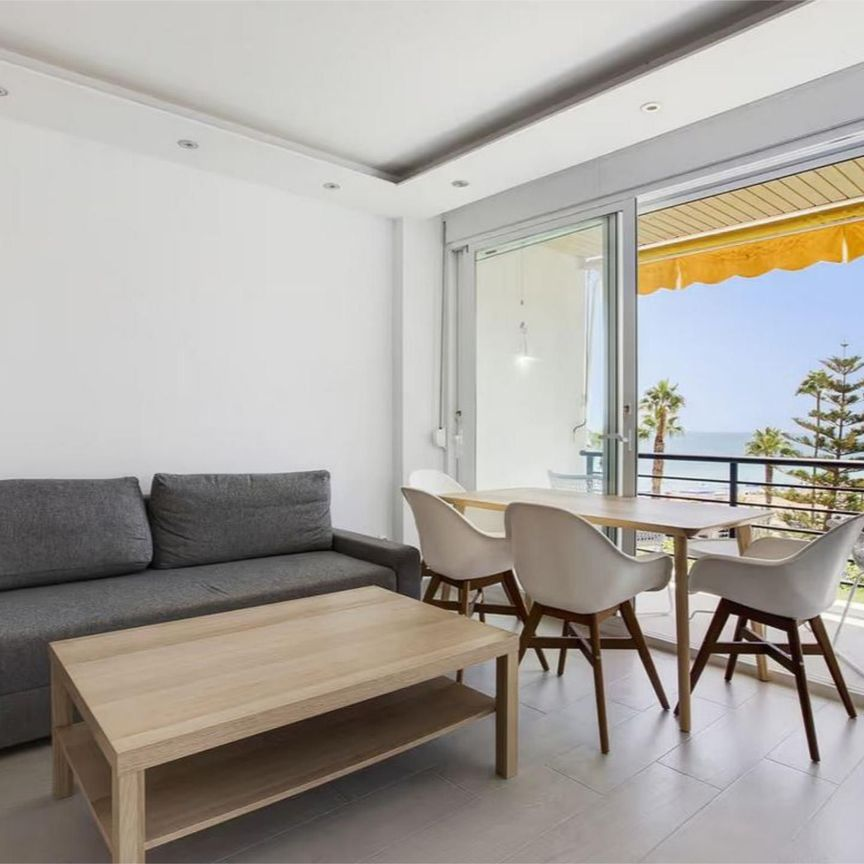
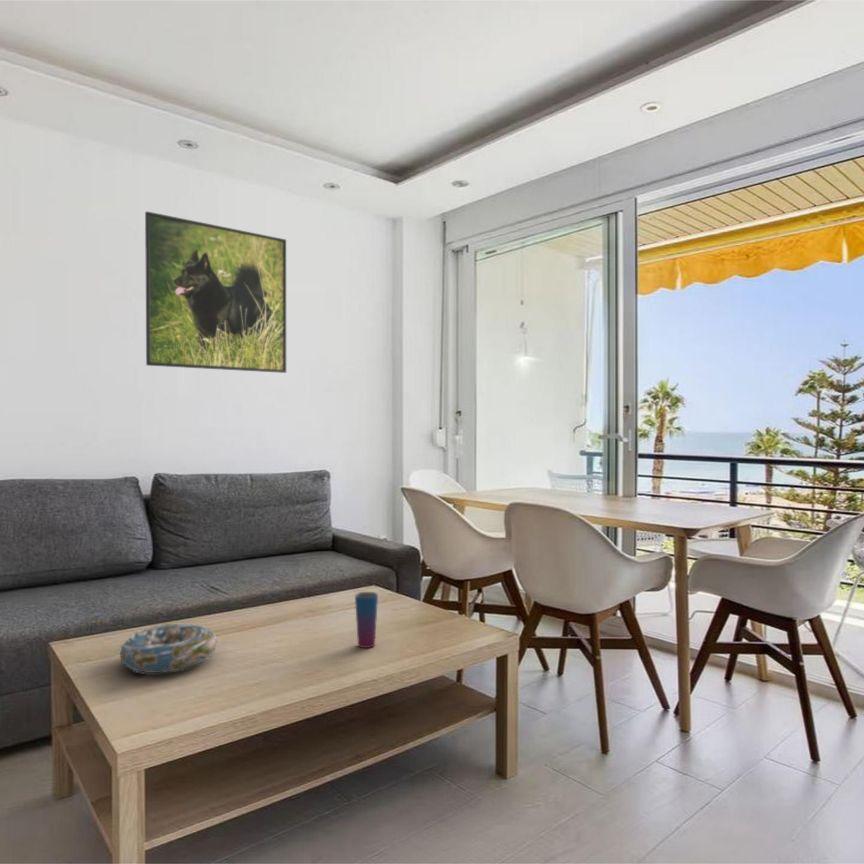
+ decorative bowl (169, 647)
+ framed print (220, 298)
+ cup (366, 619)
